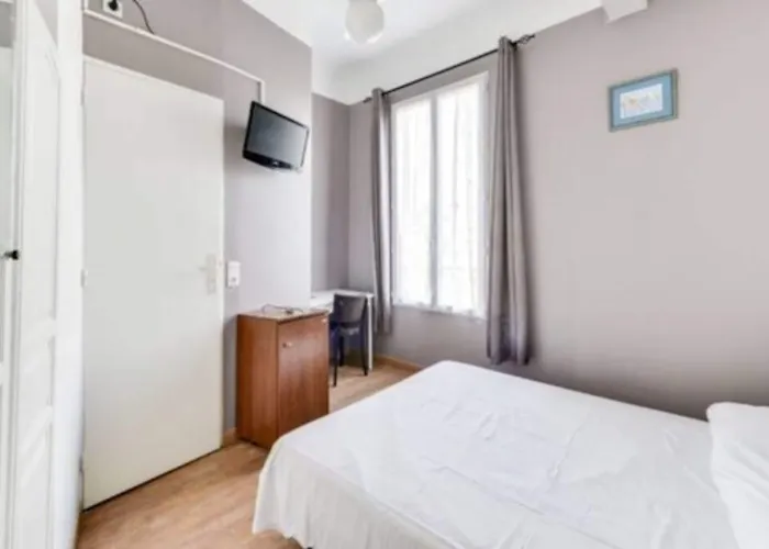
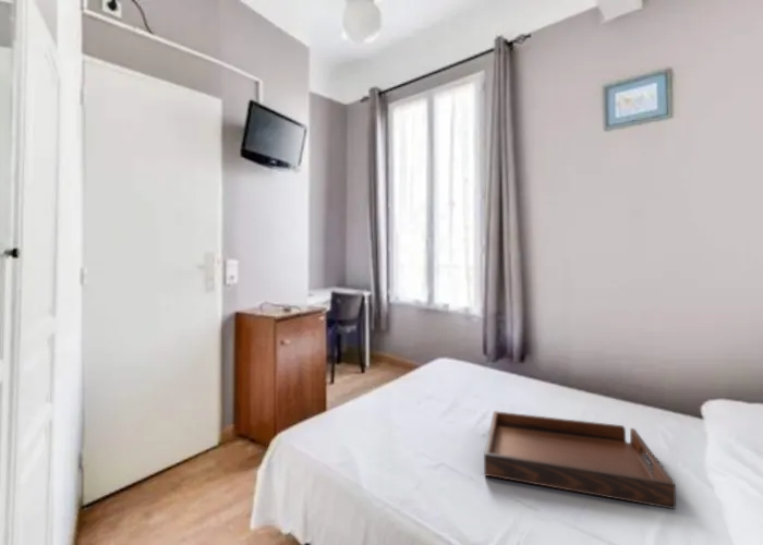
+ serving tray (565, 449)
